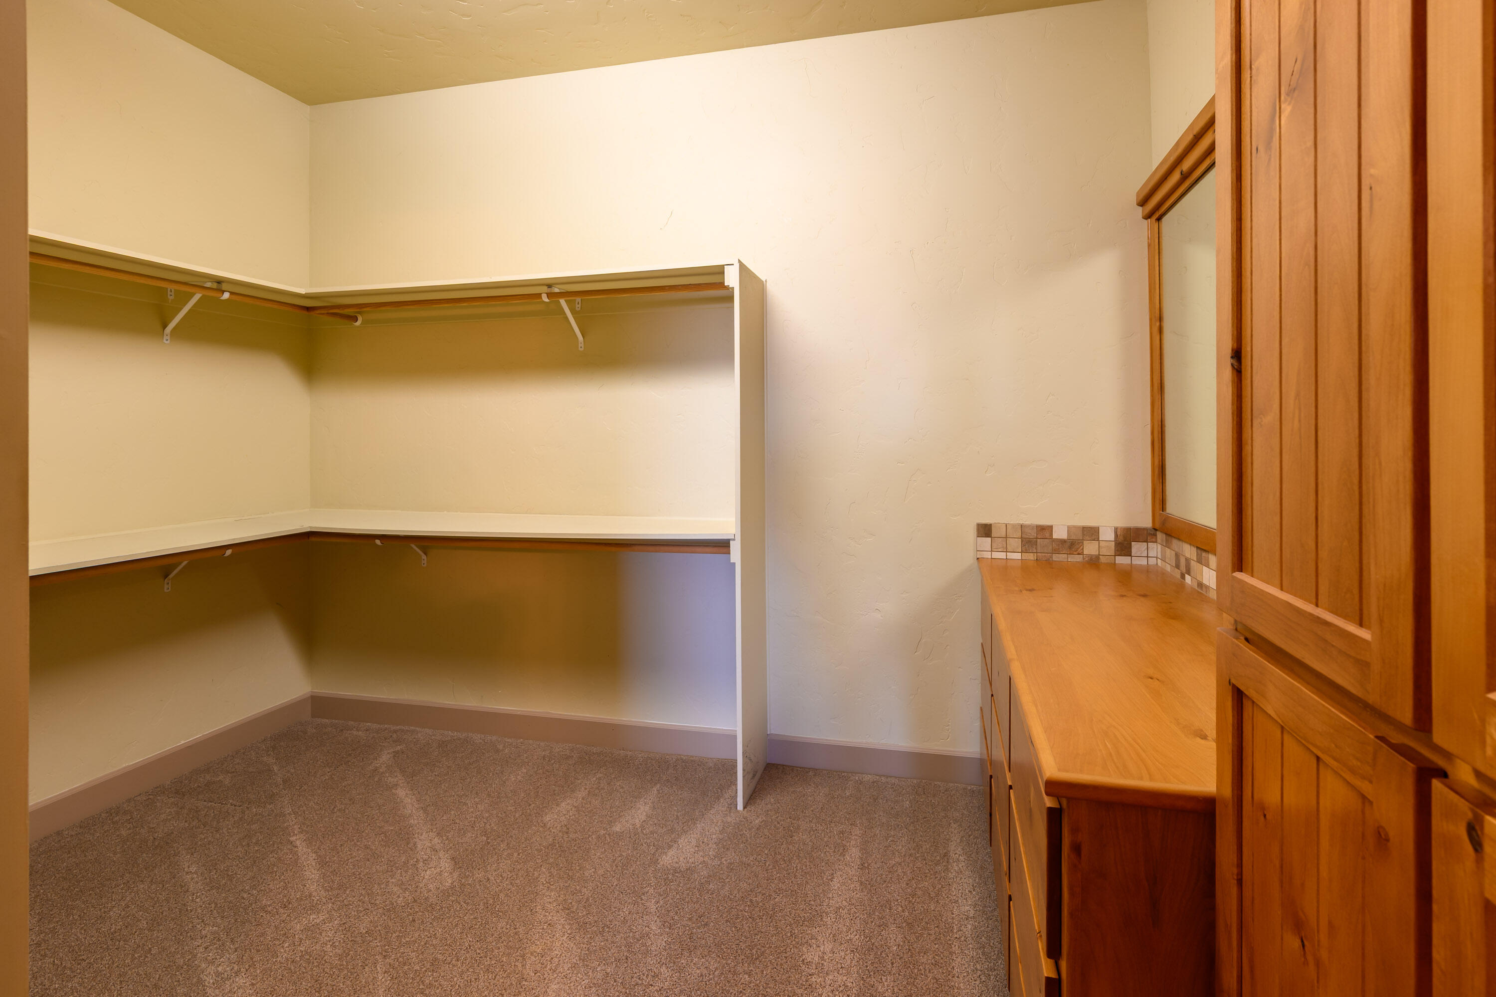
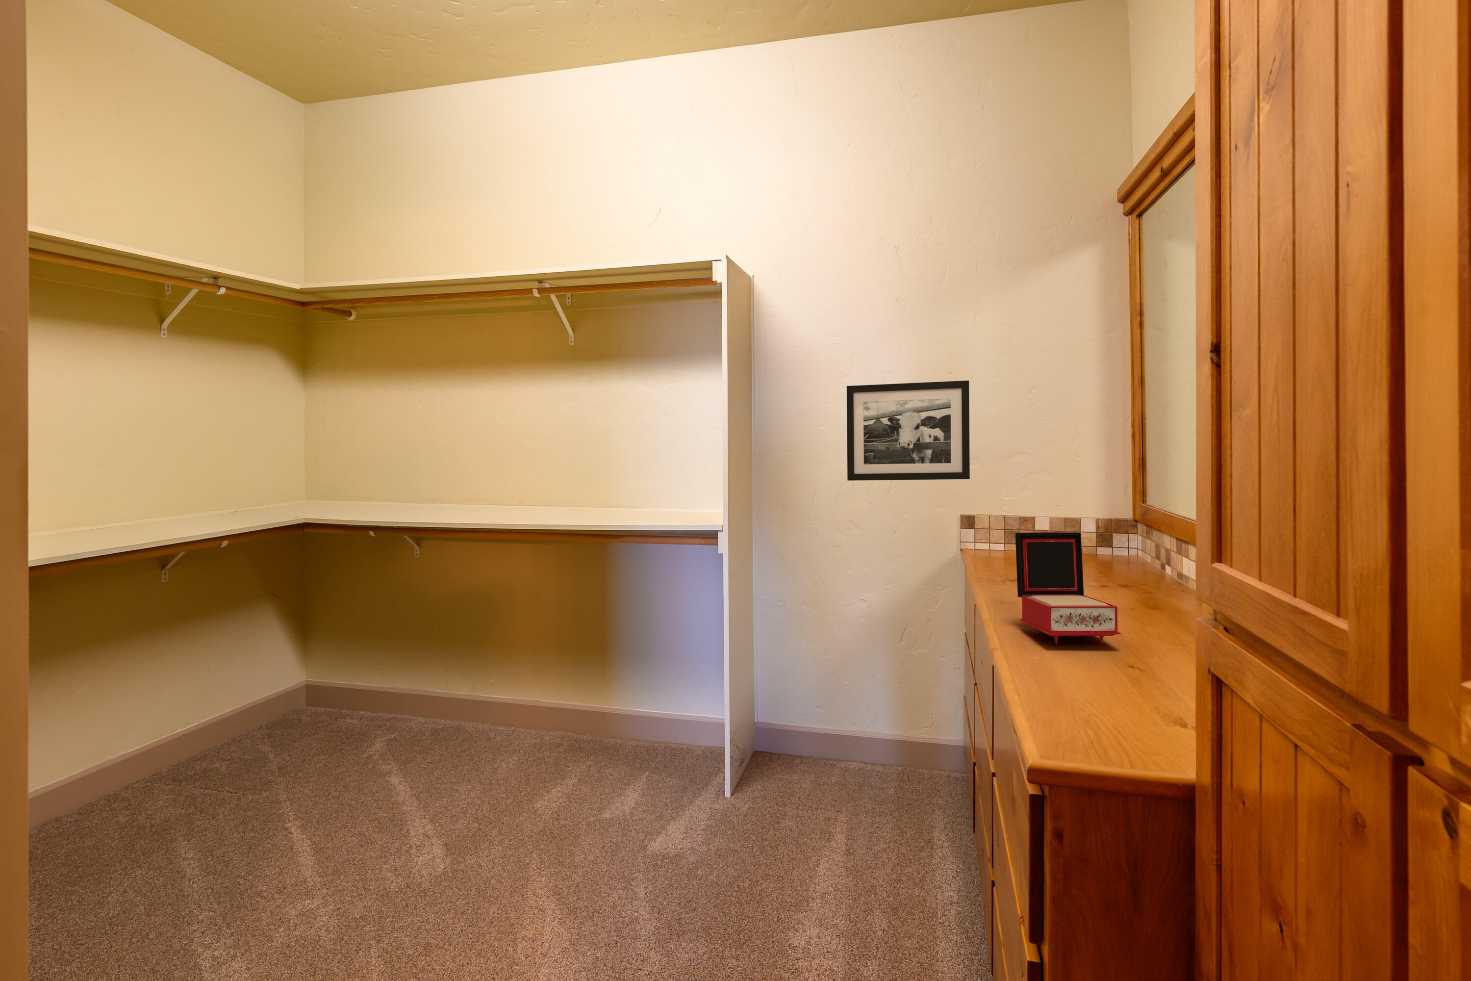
+ jewelry box (1064, 586)
+ picture frame (906, 431)
